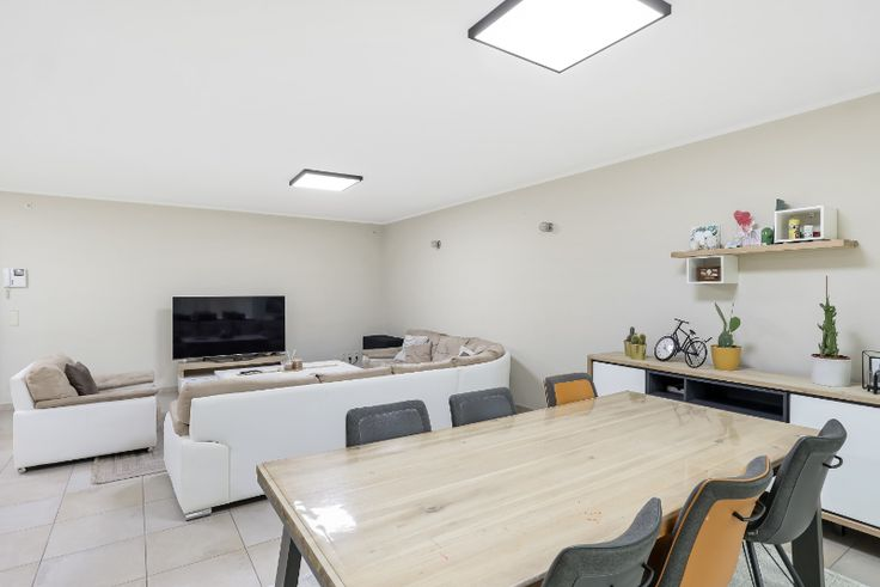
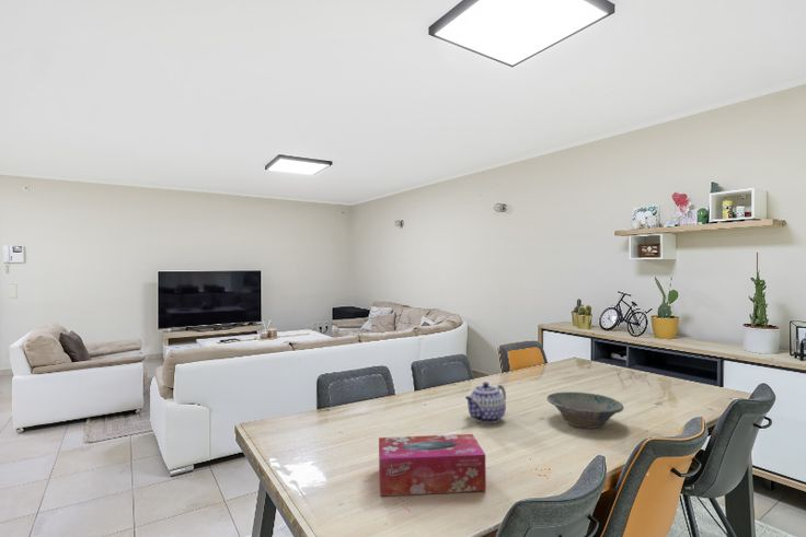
+ tissue box (429, 463)
+ teapot (486, 400)
+ bowl (584, 411)
